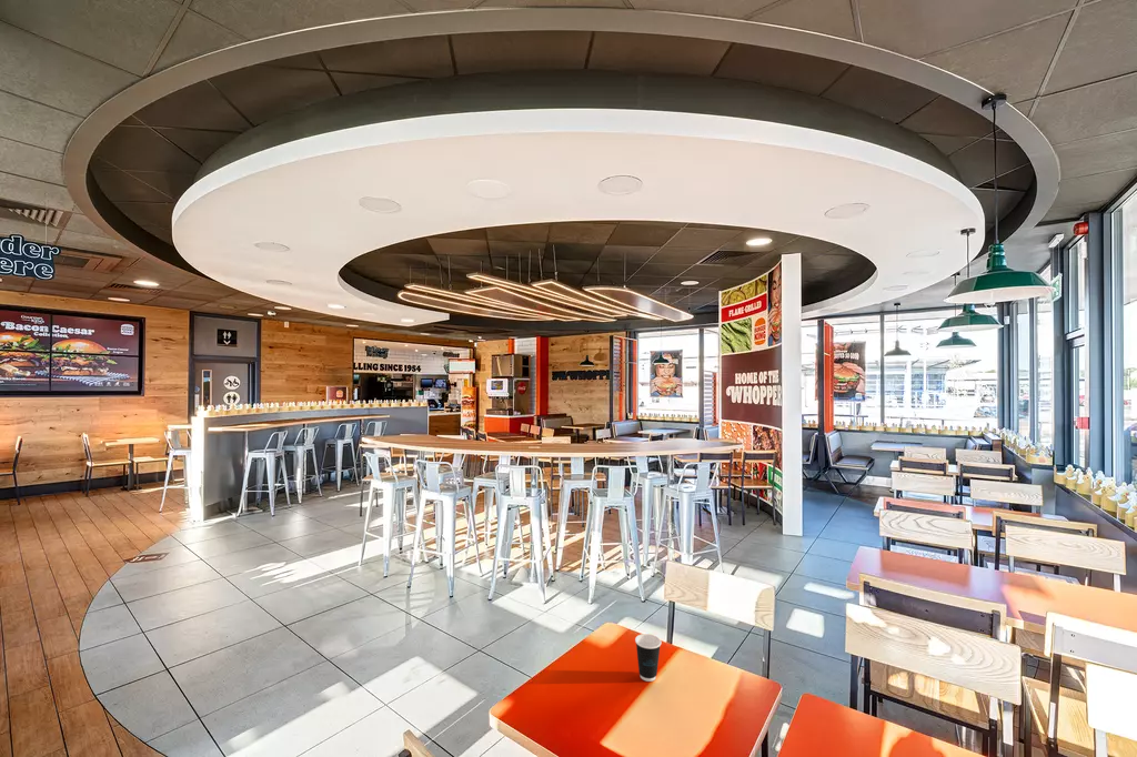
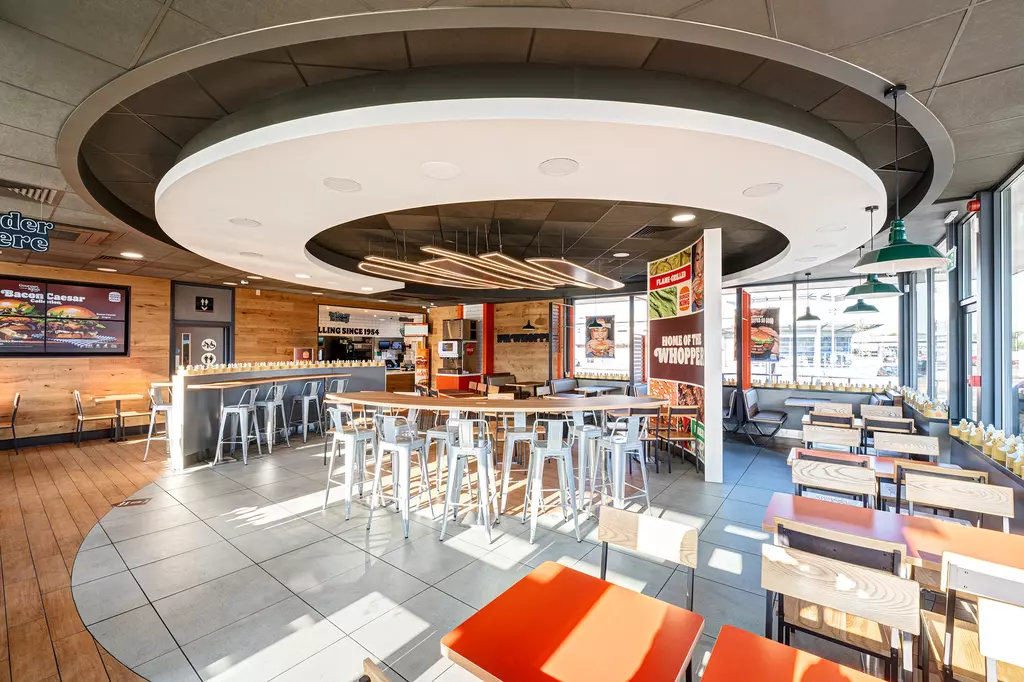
- dixie cup (647, 658)
